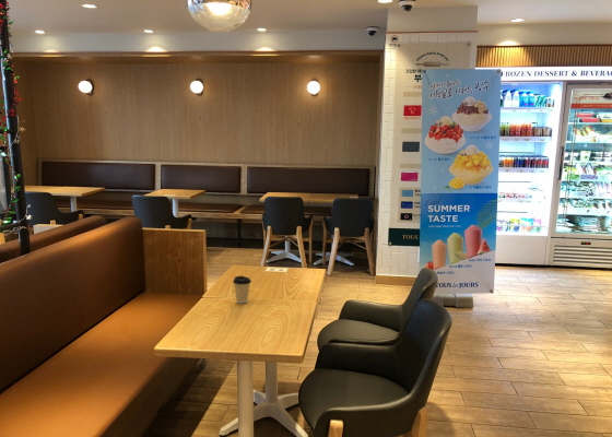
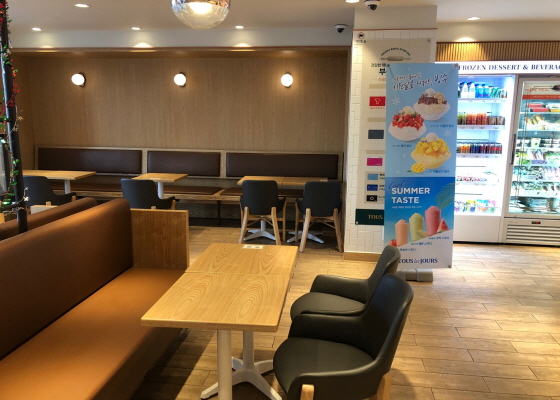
- coffee cup (242, 290)
